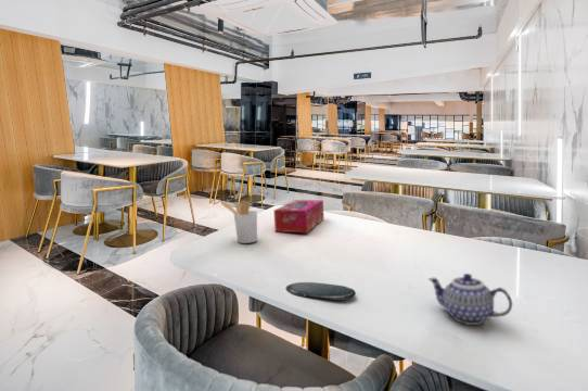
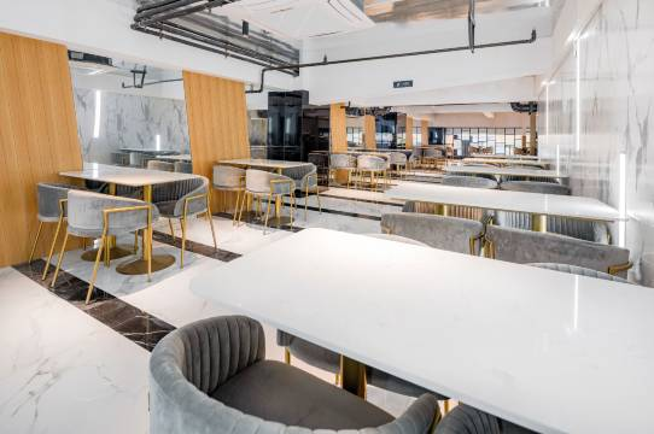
- tissue box (301, 214)
- oval tray (319, 290)
- utensil holder (240, 219)
- teapot (466, 295)
